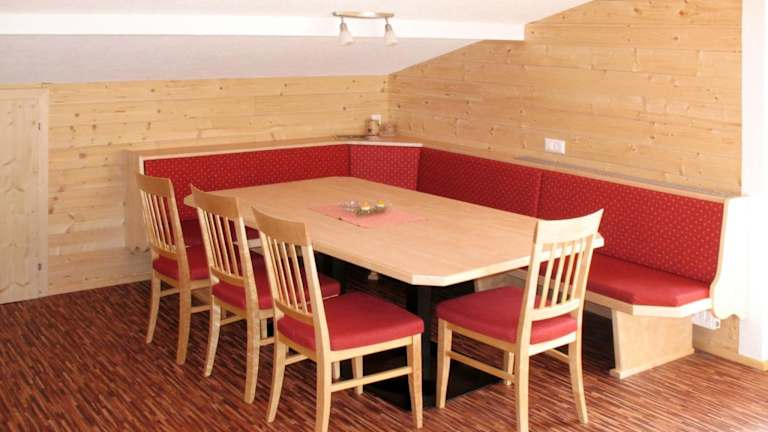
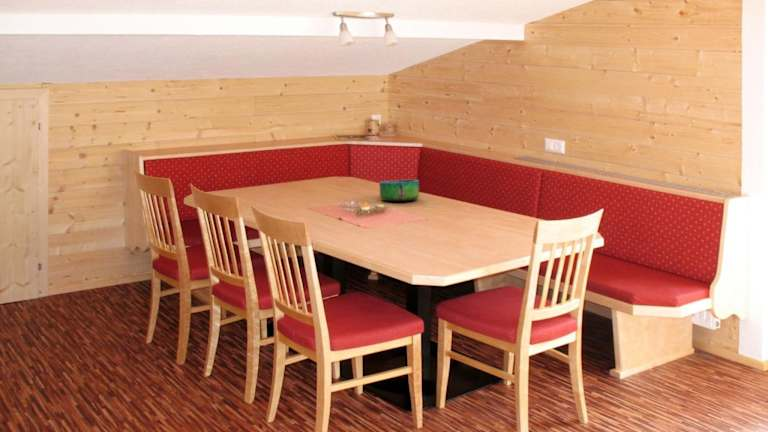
+ decorative bowl (399, 190)
